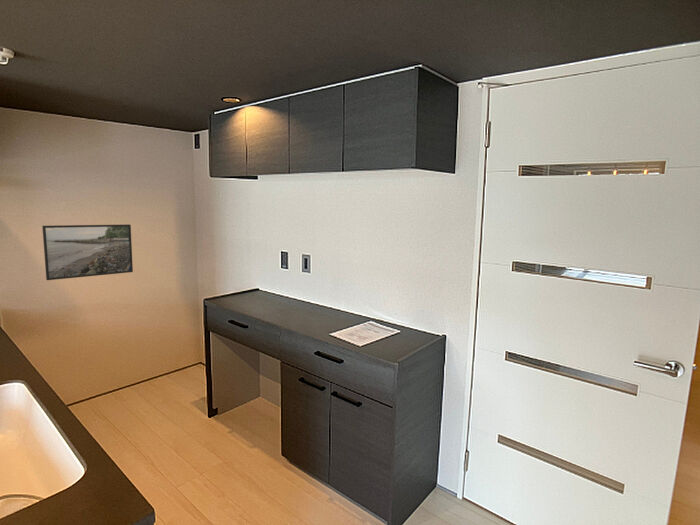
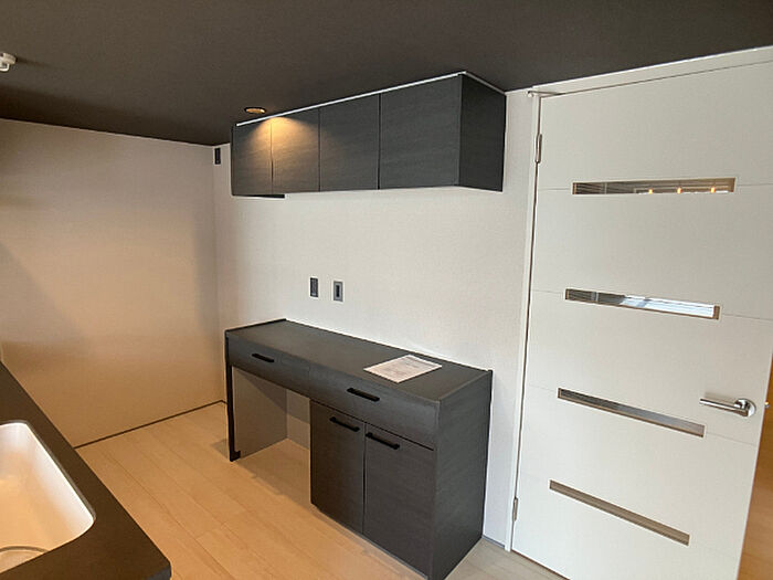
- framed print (91, 250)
